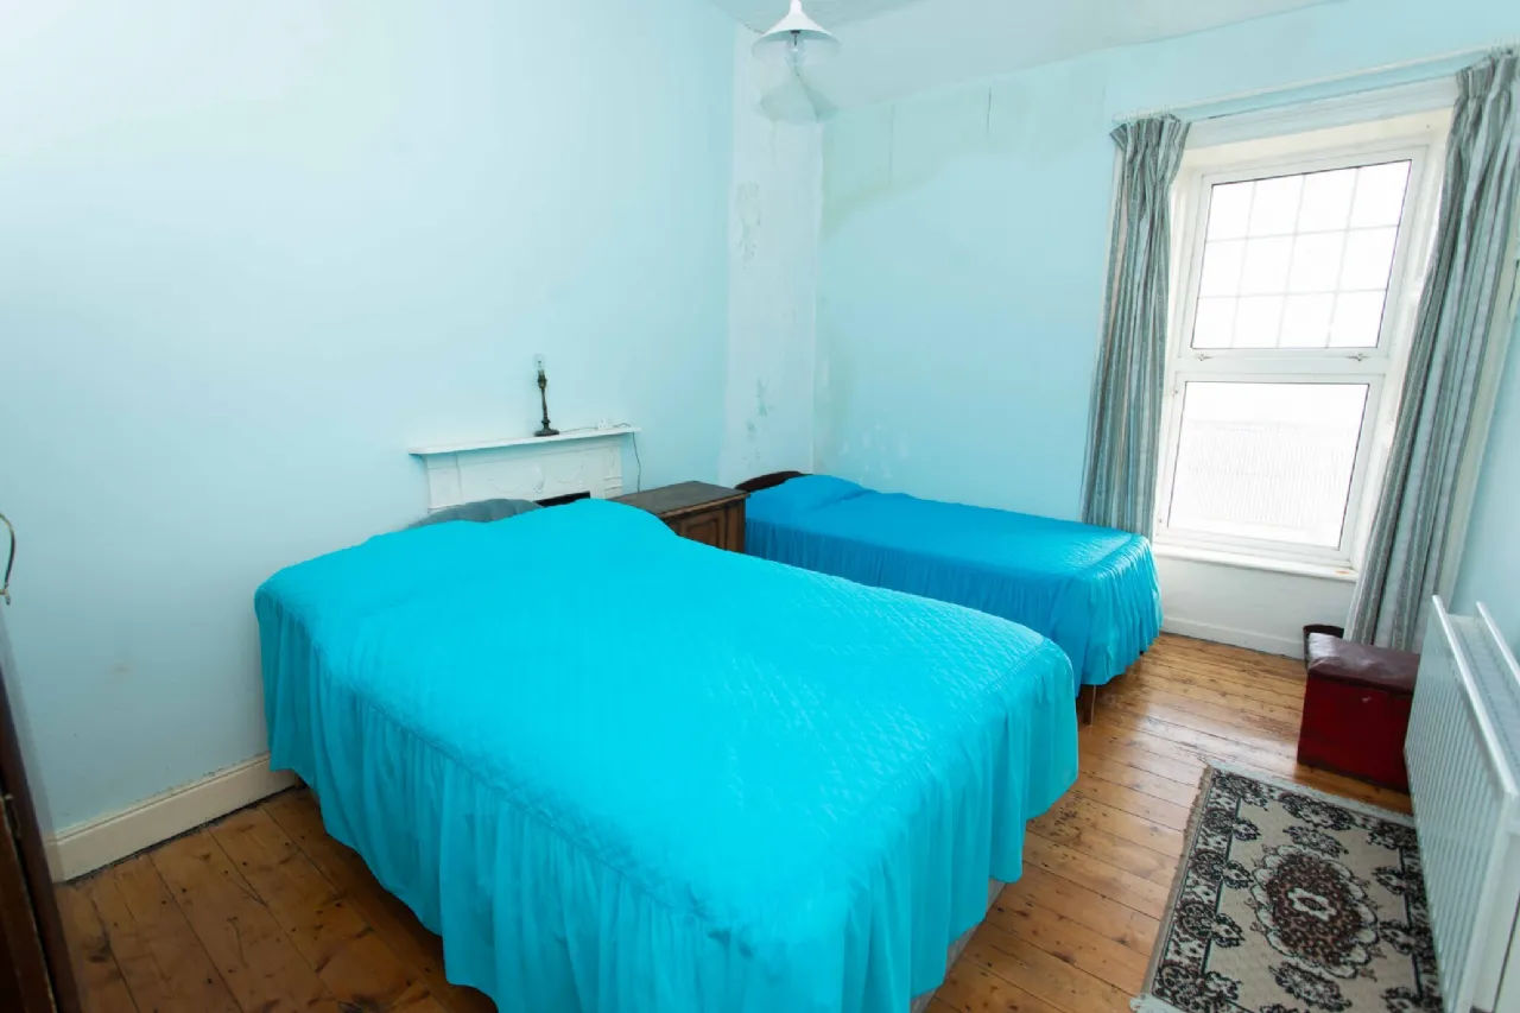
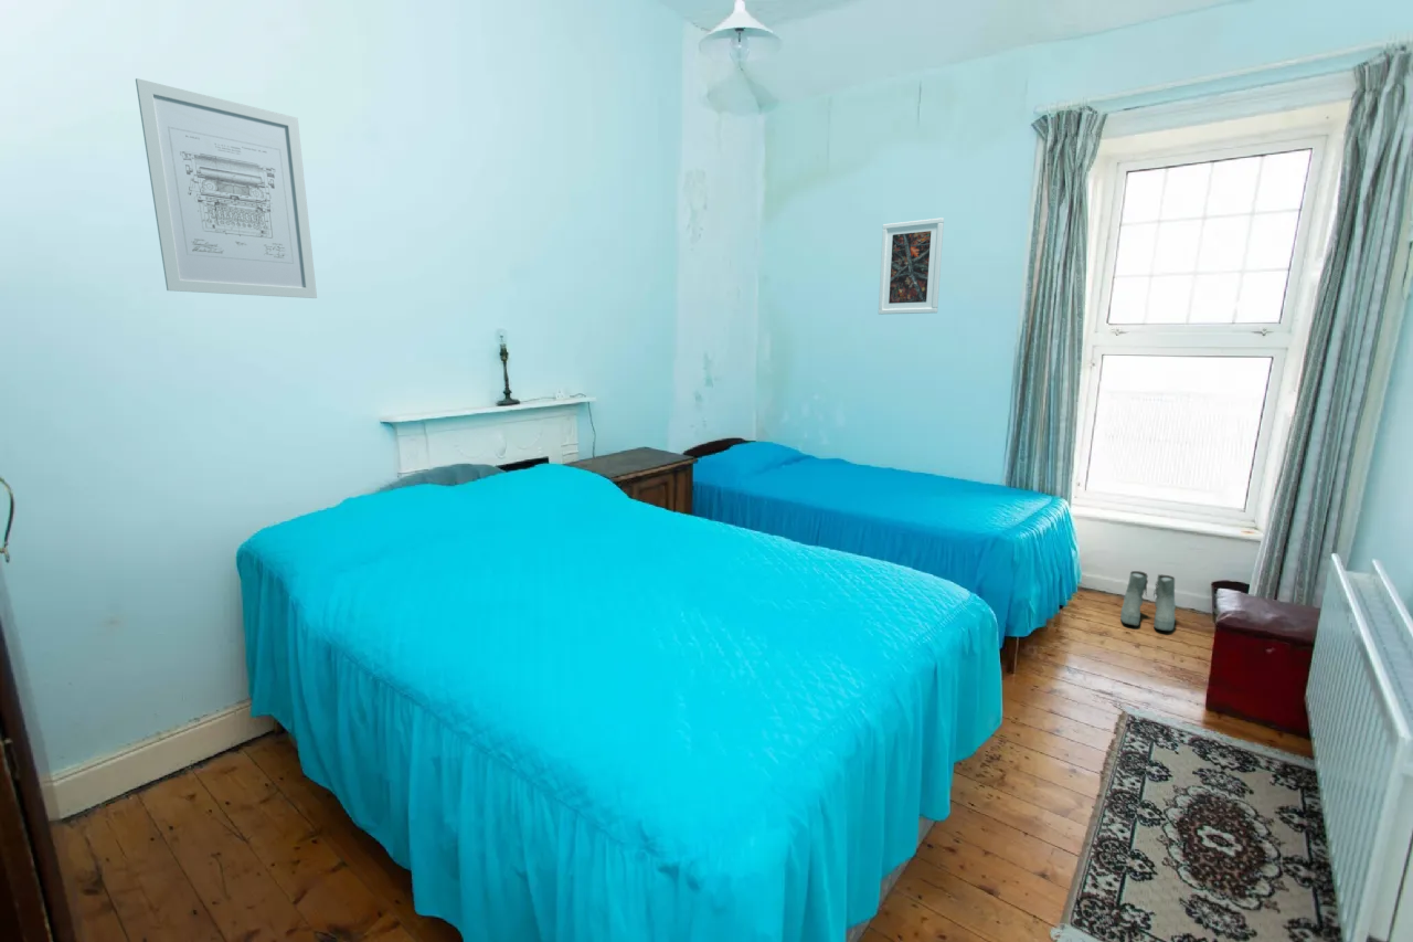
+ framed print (910, 267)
+ wall art (235, 200)
+ boots (1154, 597)
